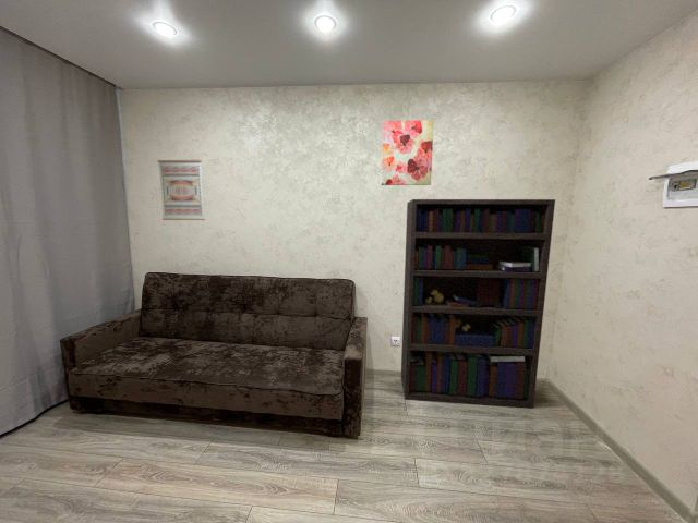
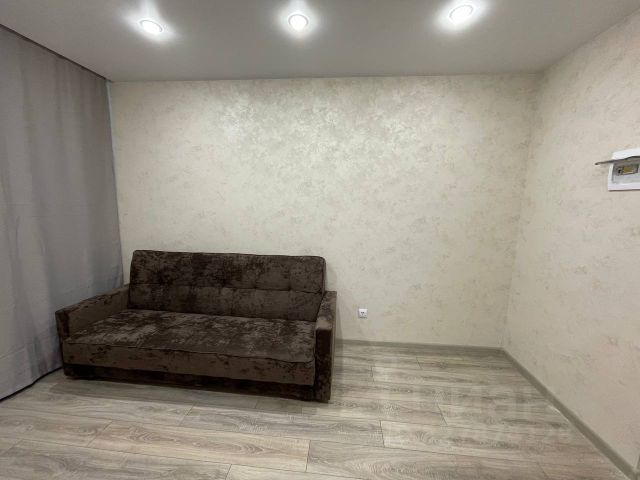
- bookcase (467, 301)
- wall art (407, 153)
- wall art (181, 190)
